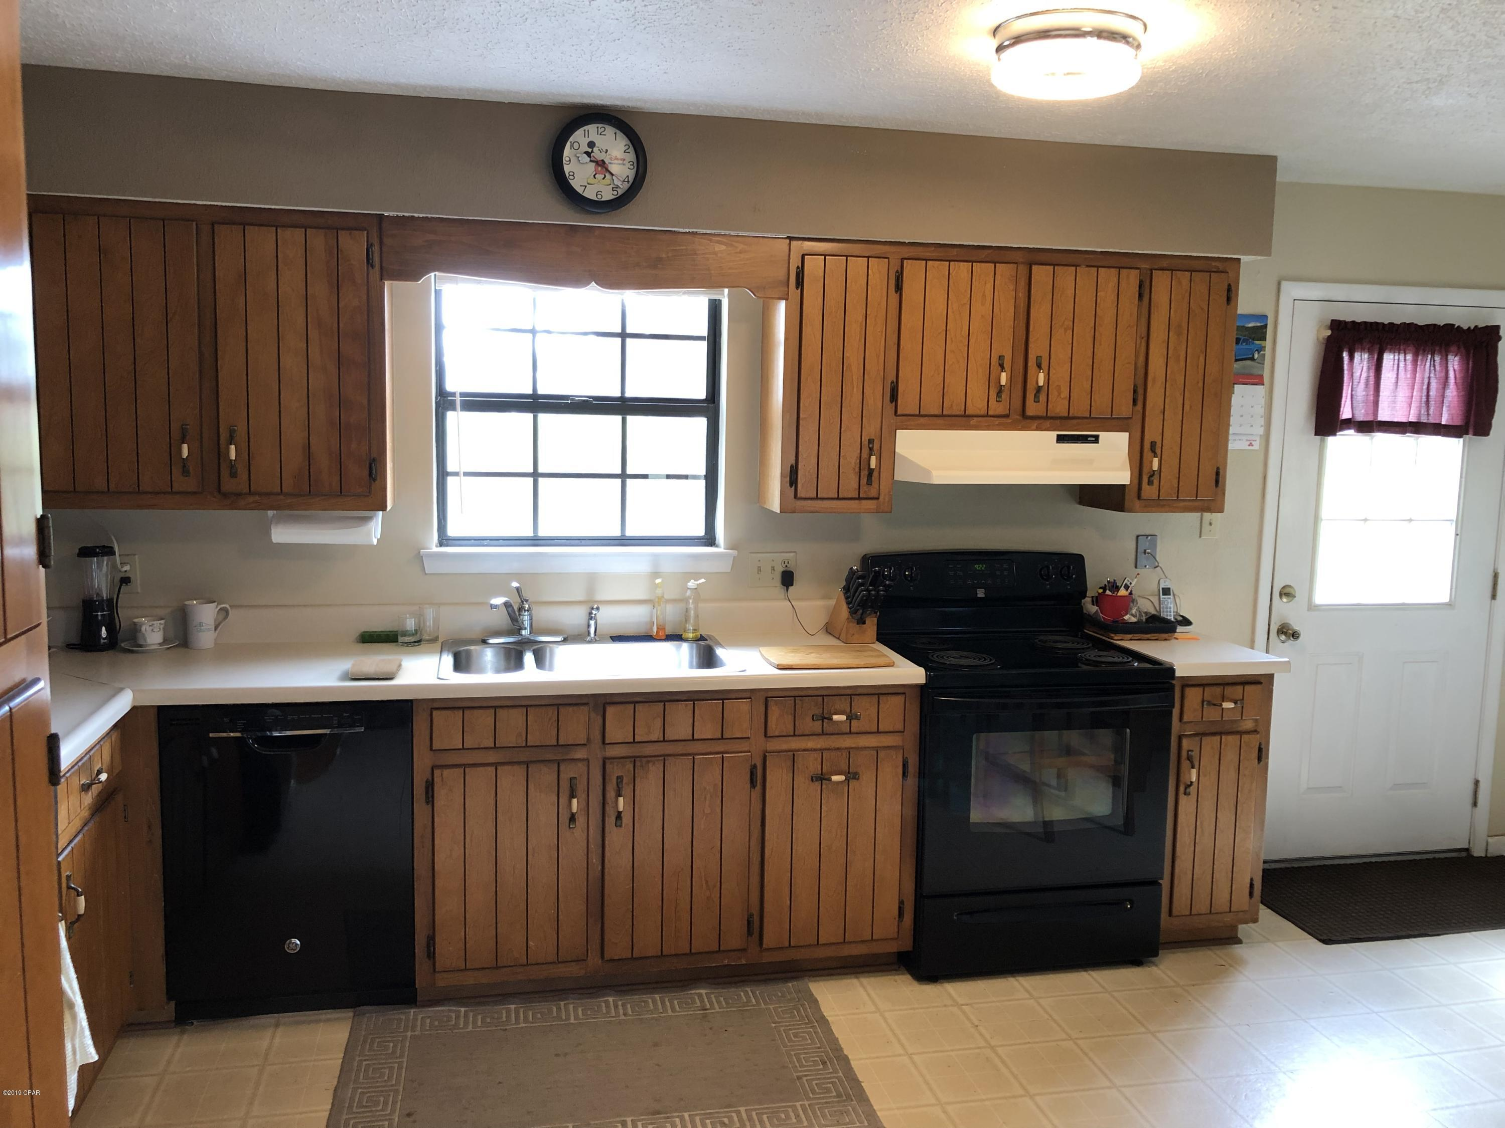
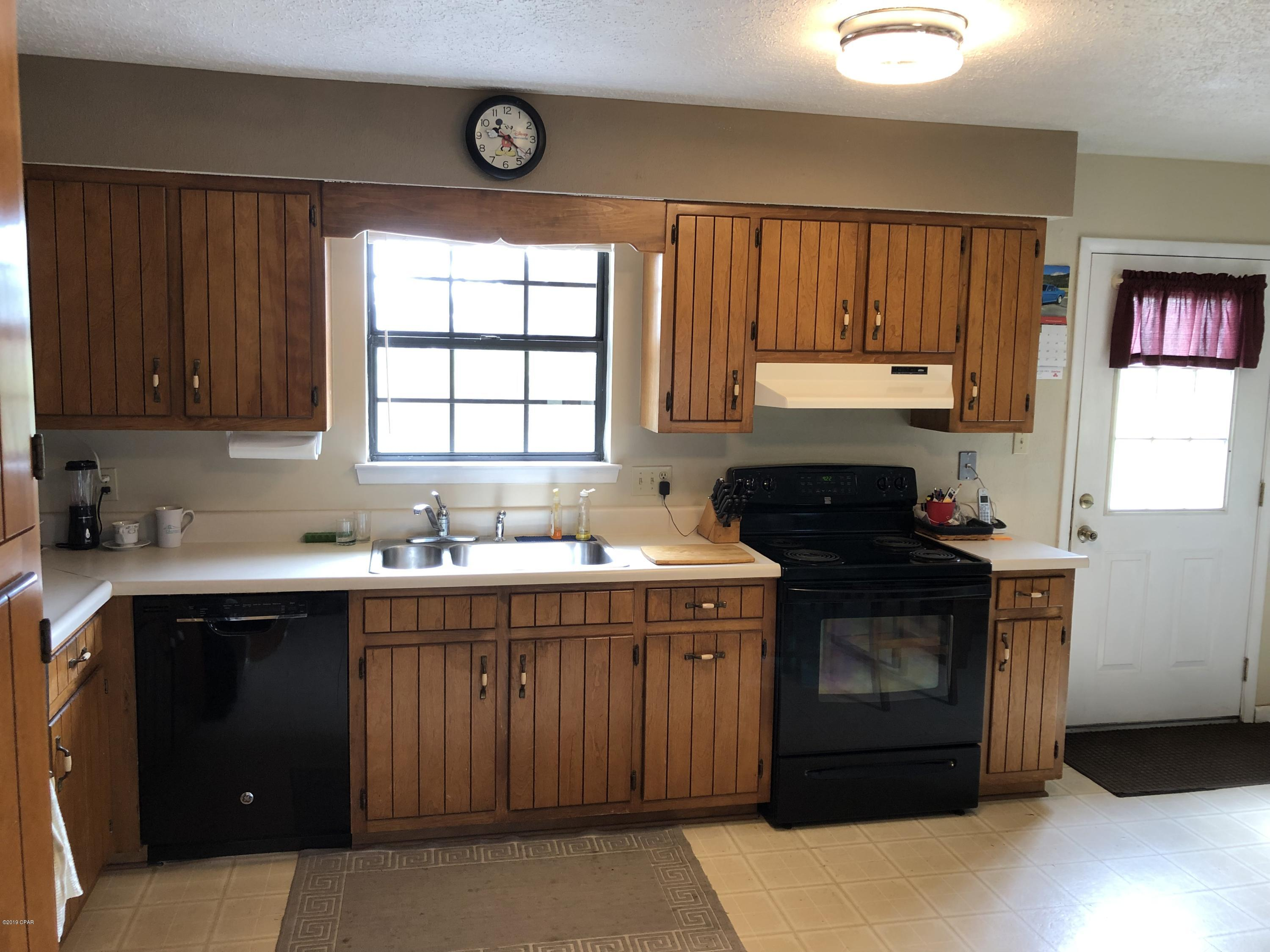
- washcloth (377, 667)
